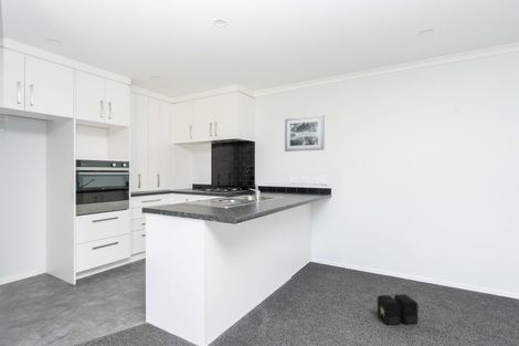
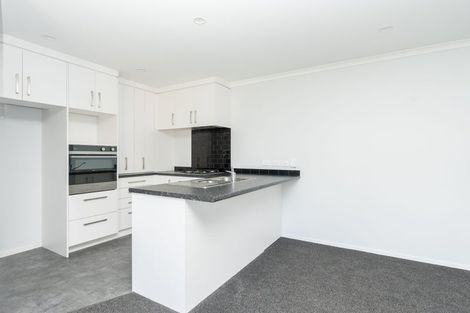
- speaker (396, 308)
- wall art (304, 134)
